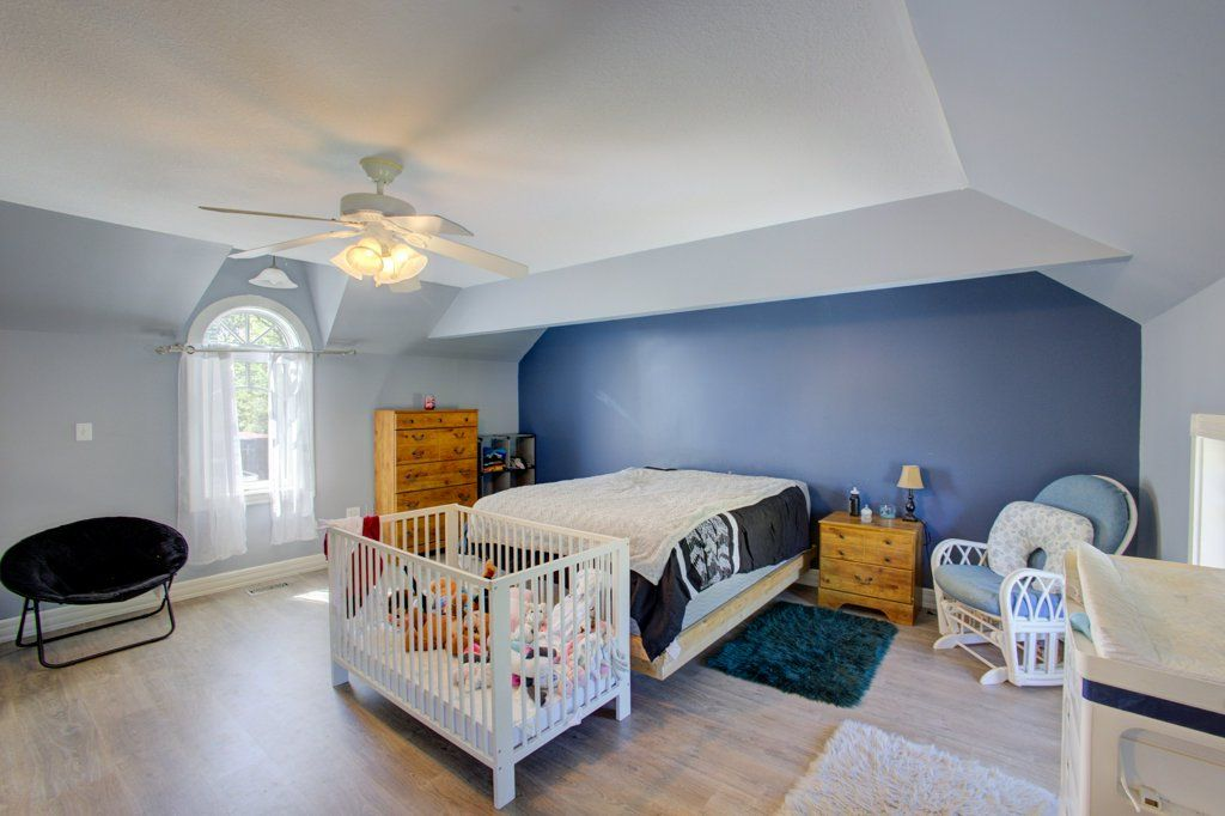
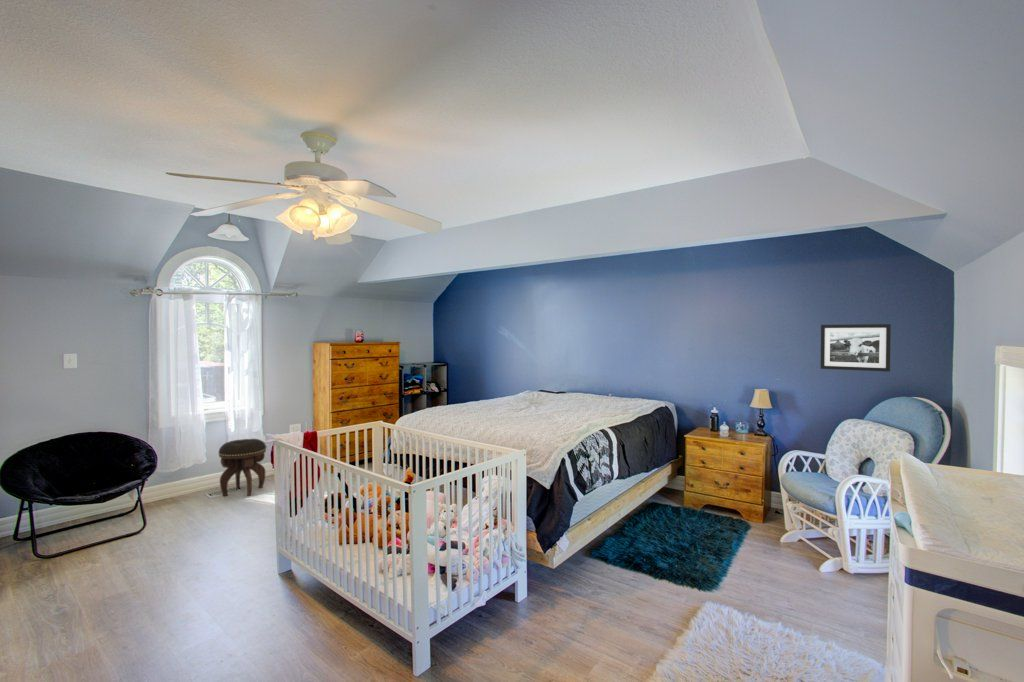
+ footstool (243, 466)
+ picture frame (854, 347)
